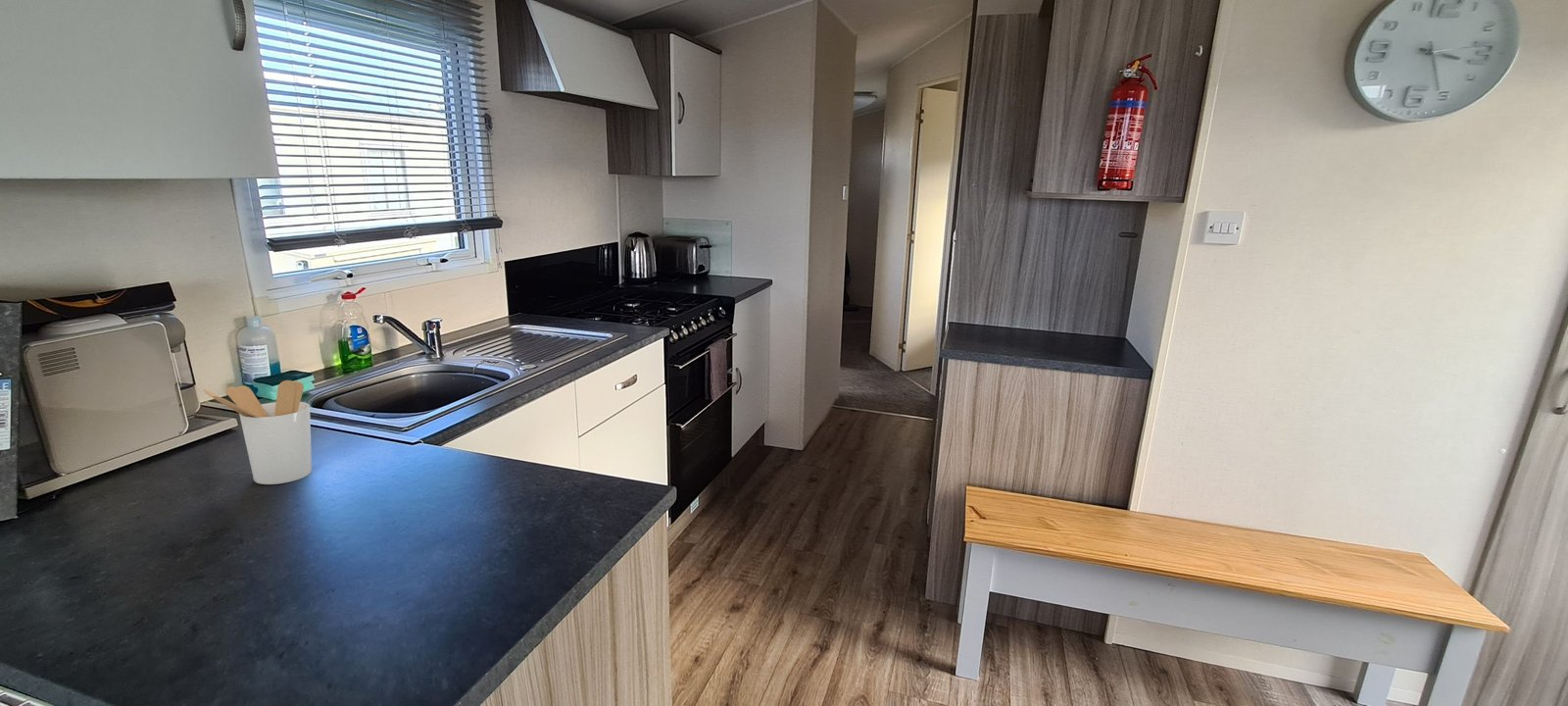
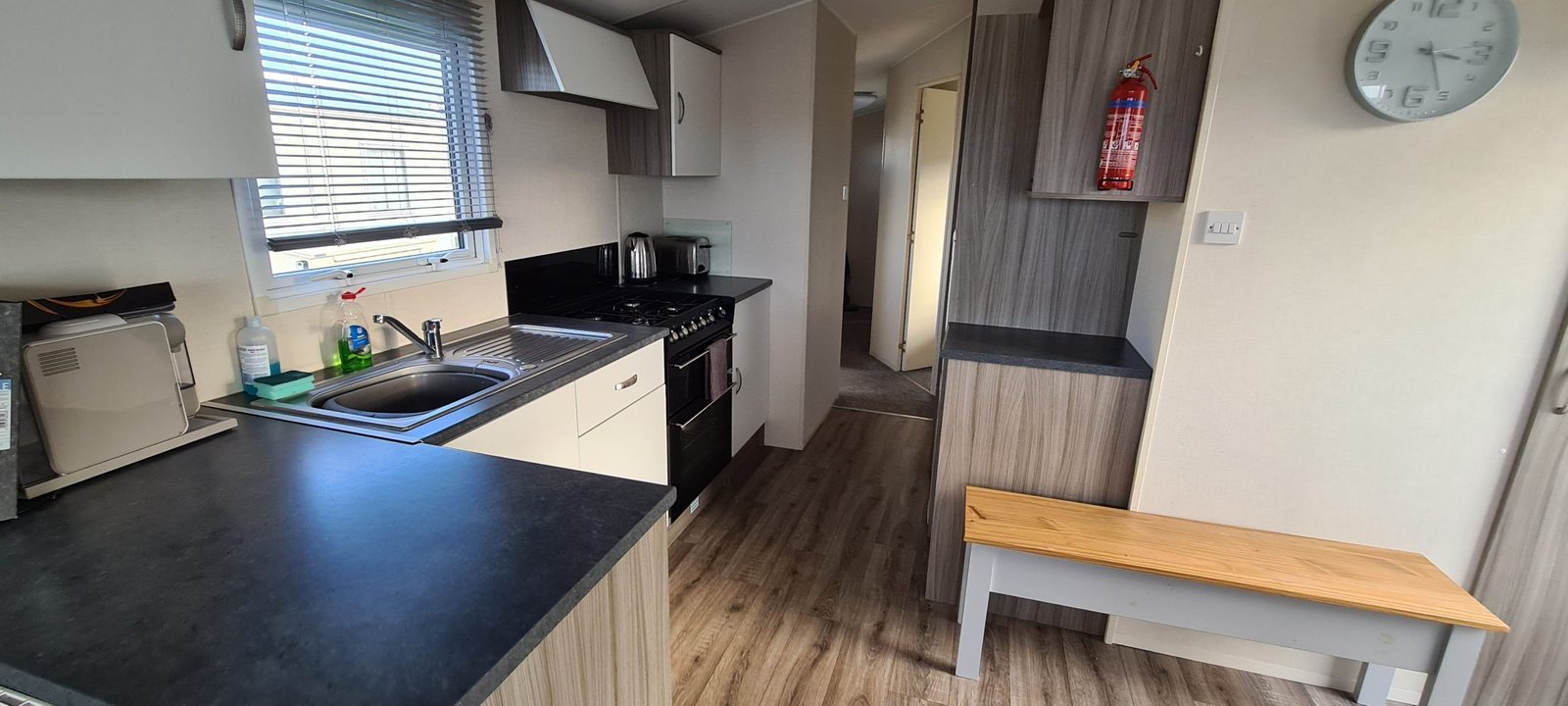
- utensil holder (261, 430)
